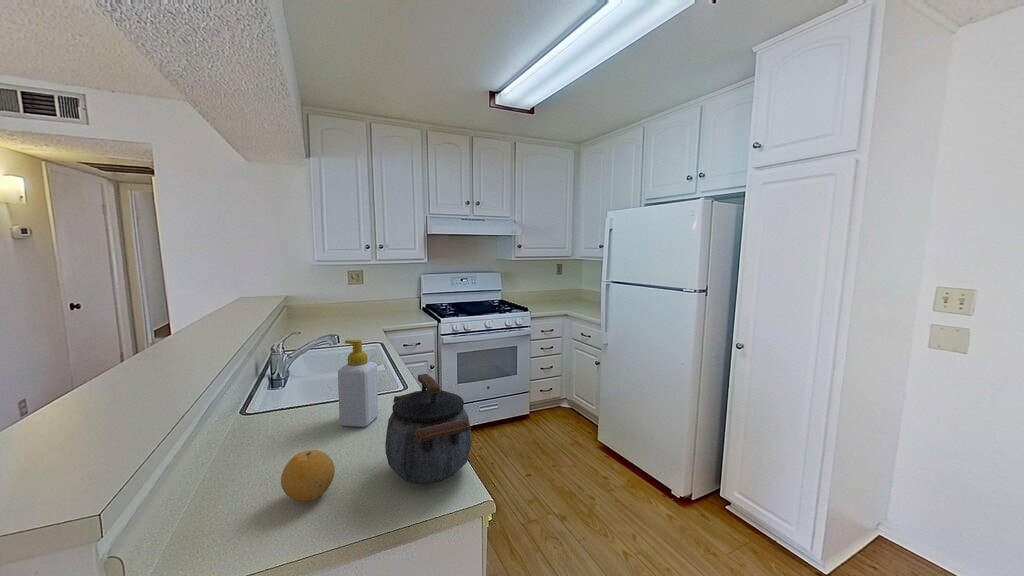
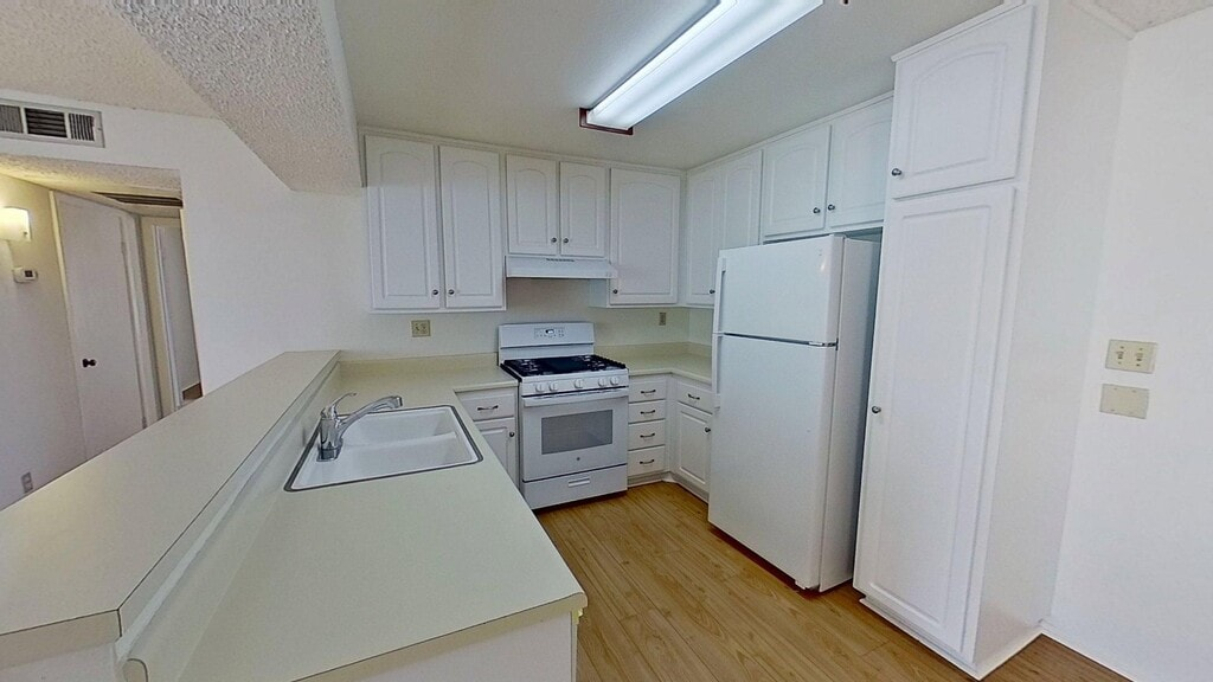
- kettle (428, 425)
- soap bottle (358, 381)
- fruit (308, 474)
